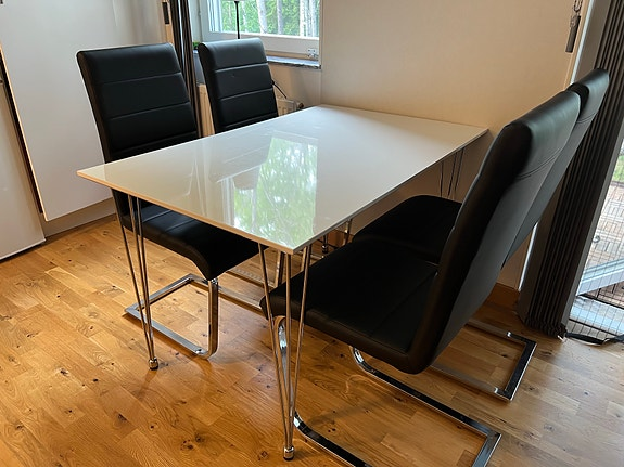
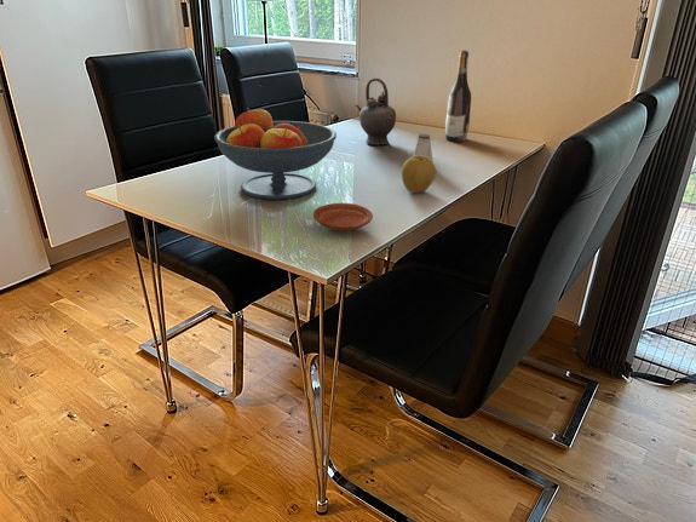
+ saltshaker (422, 151)
+ fruit (418, 173)
+ plate (343, 219)
+ teapot (374, 110)
+ fruit bowl (276, 151)
+ wine bottle (460, 96)
